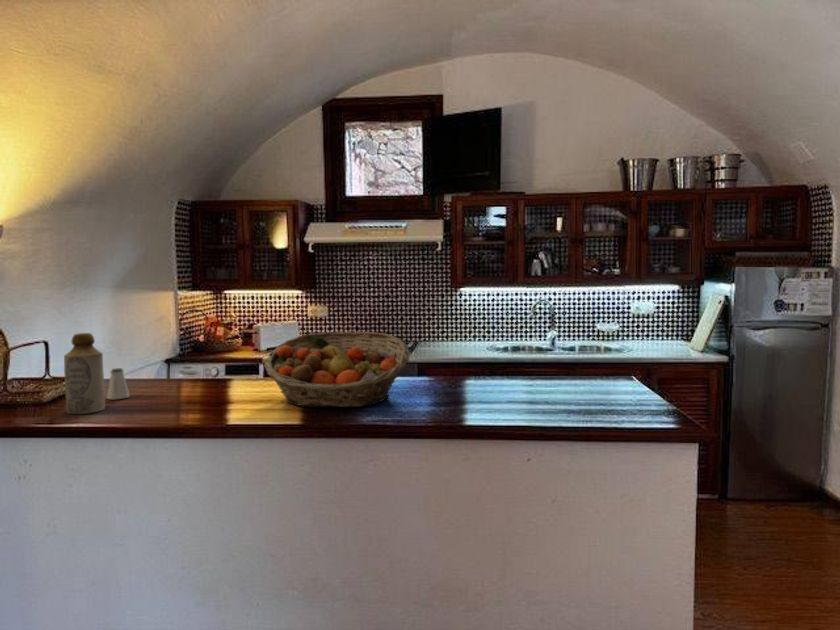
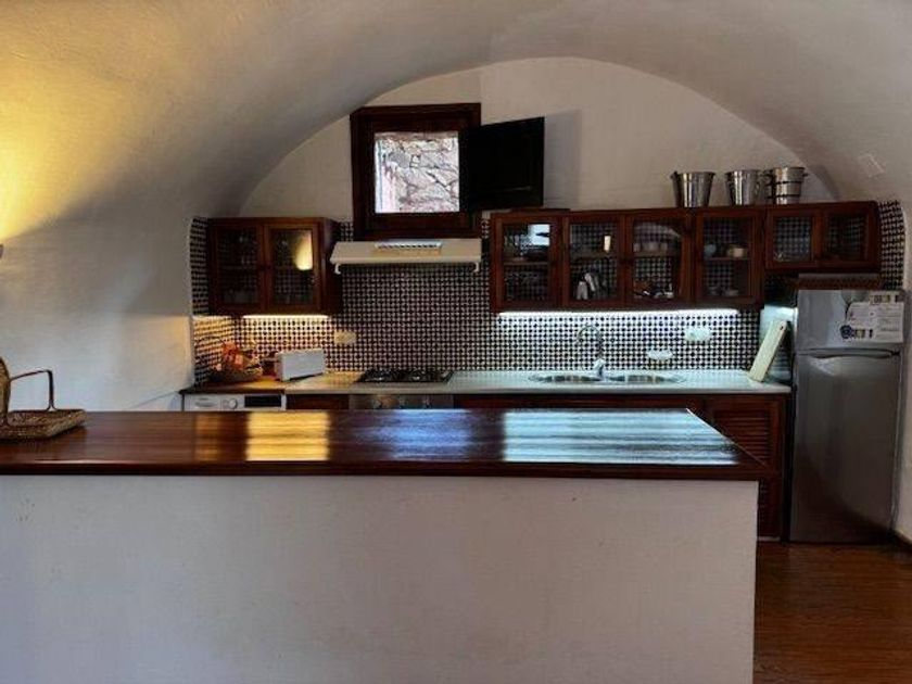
- saltshaker (117, 383)
- bottle (84, 372)
- fruit basket (337, 367)
